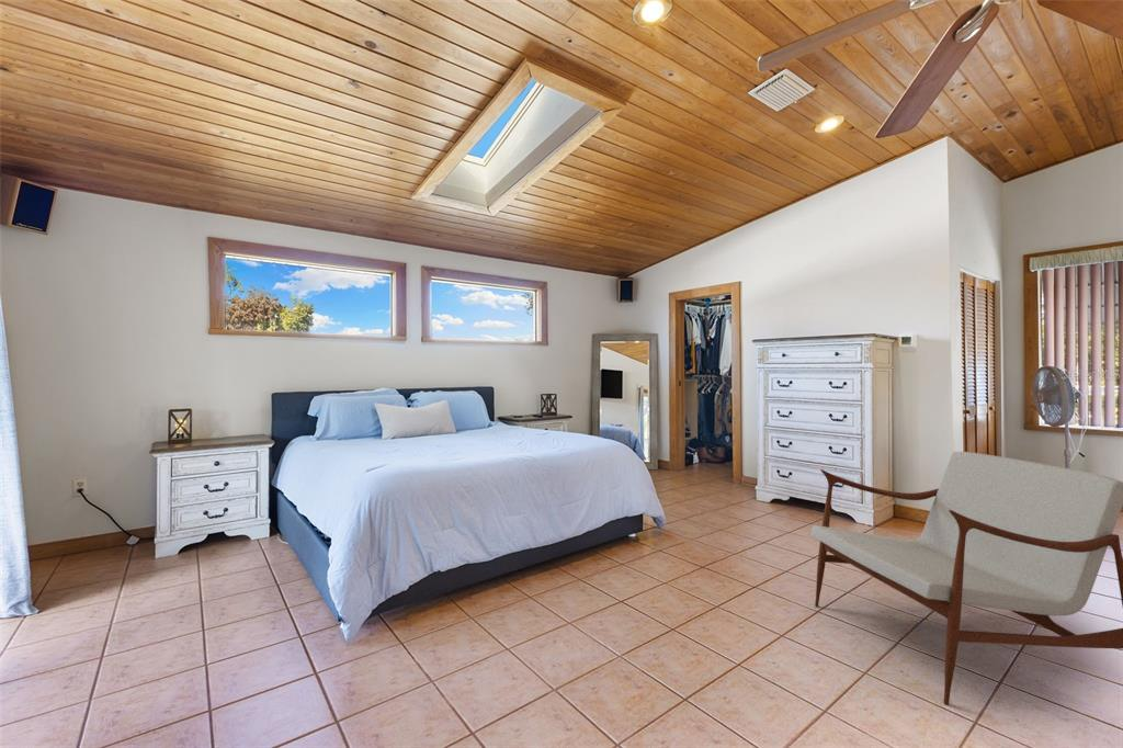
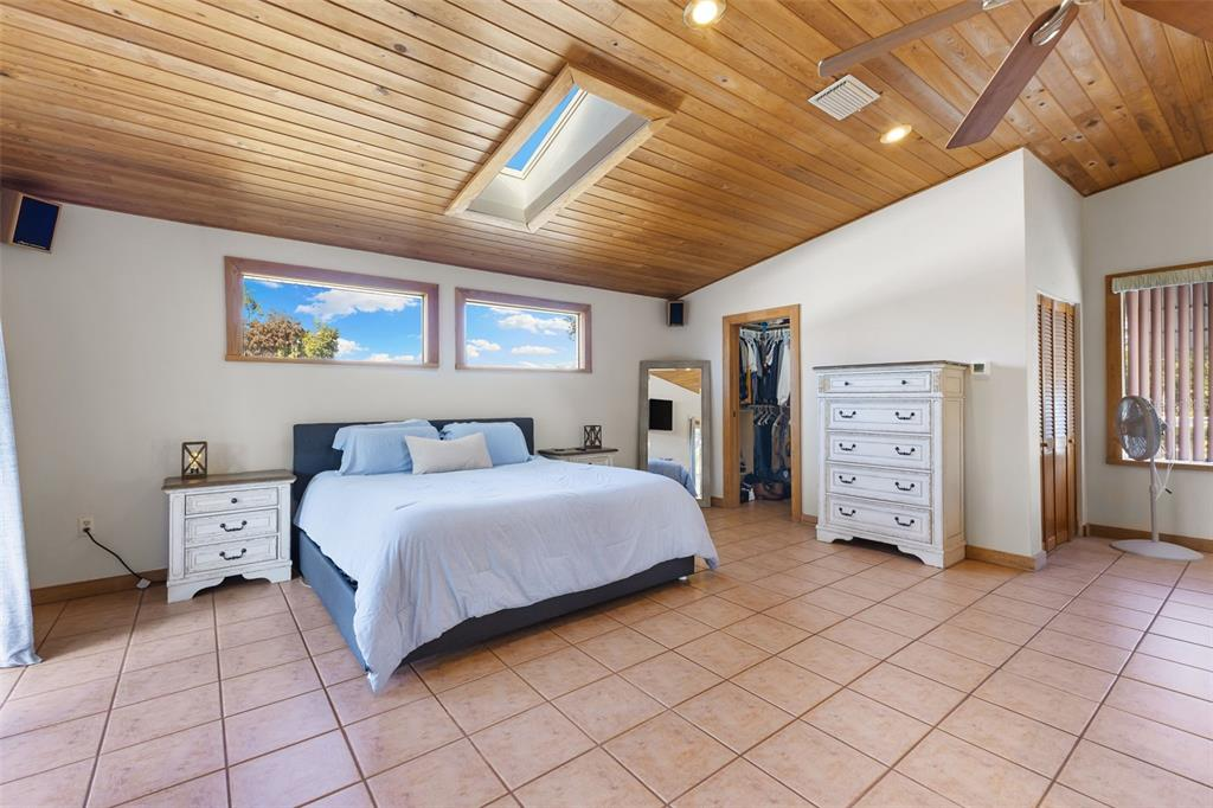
- armchair (951, 553)
